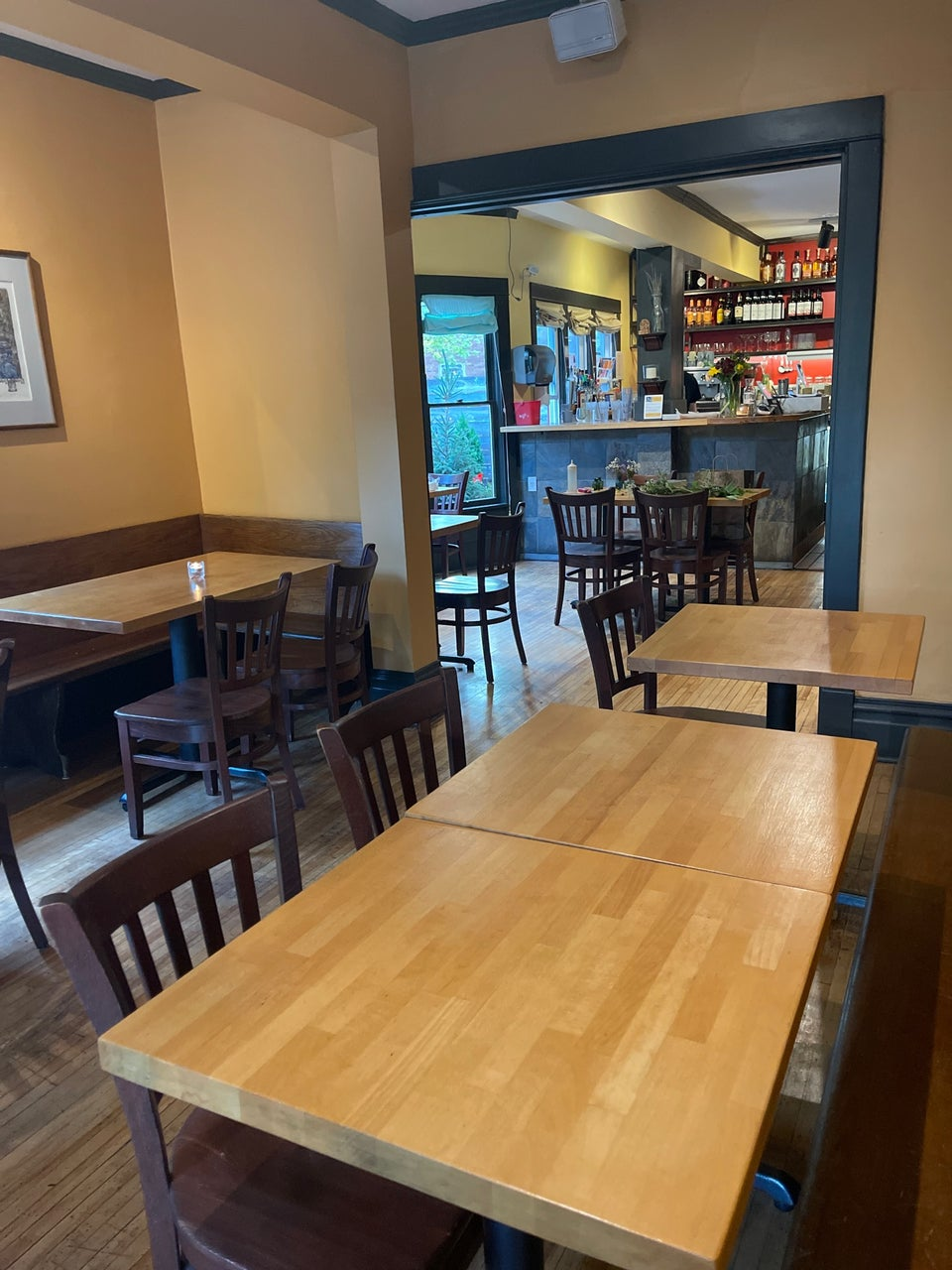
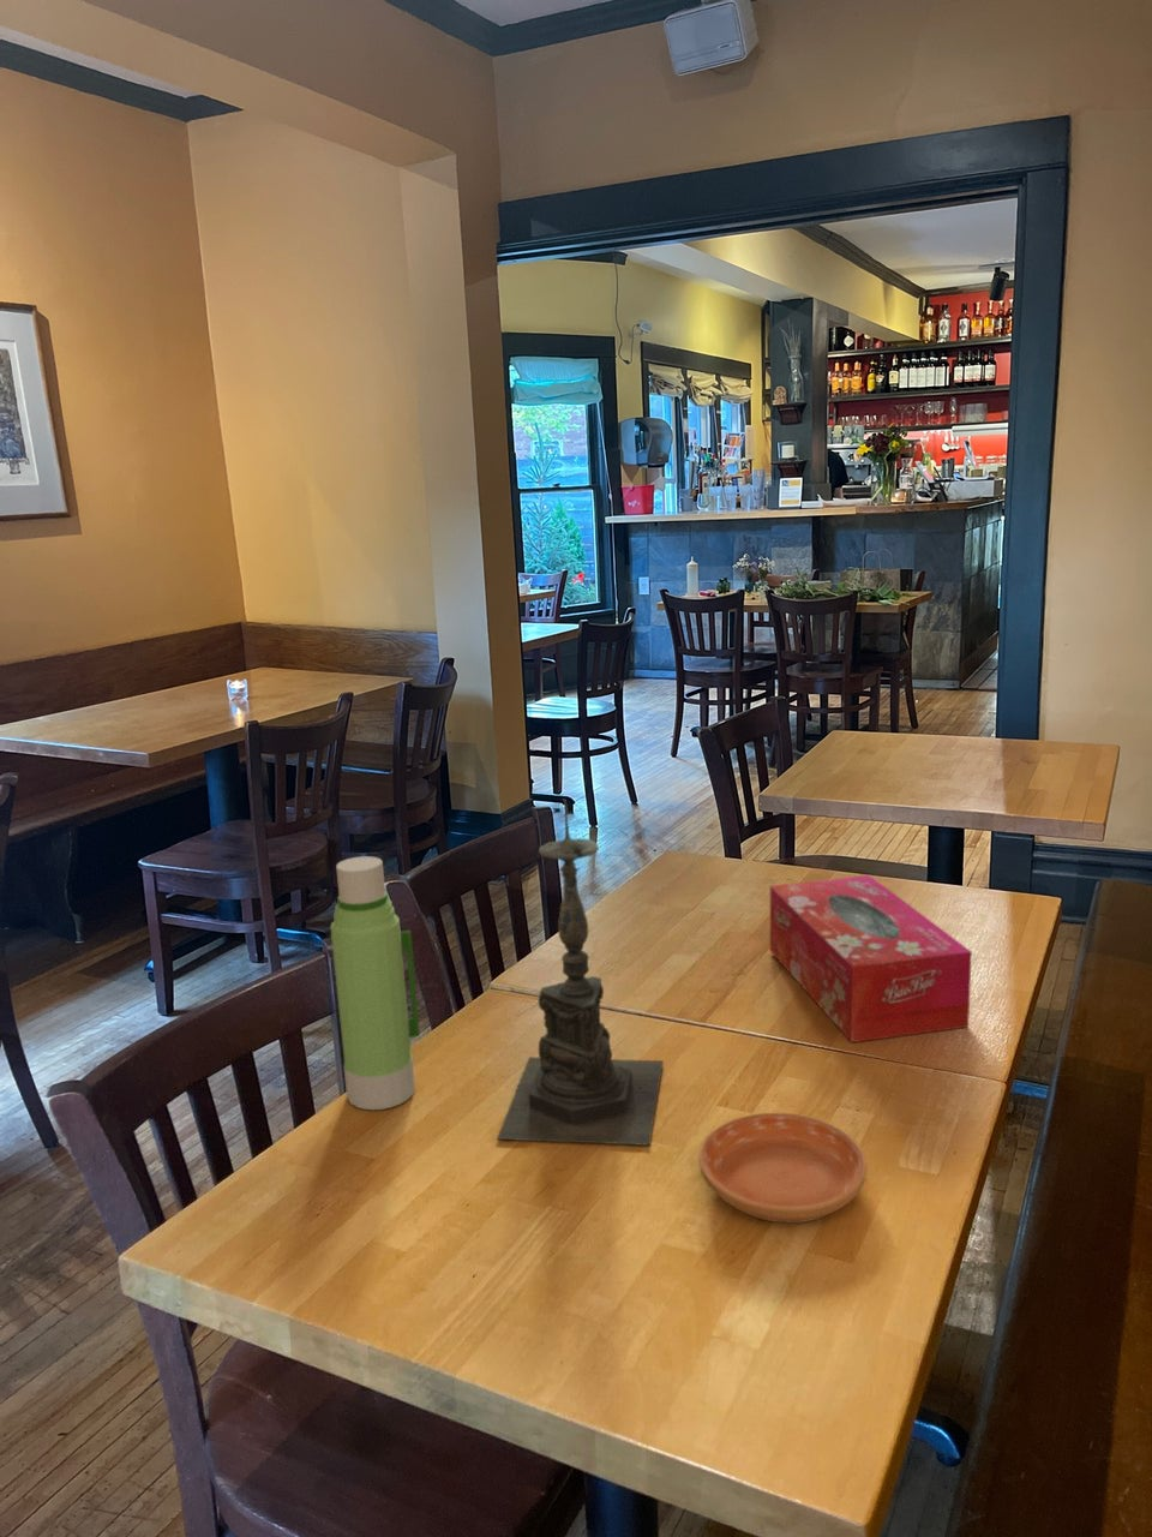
+ candle holder (577, 954)
+ saucer (782, 1168)
+ tissue box (862, 951)
+ water bottle (373, 982)
